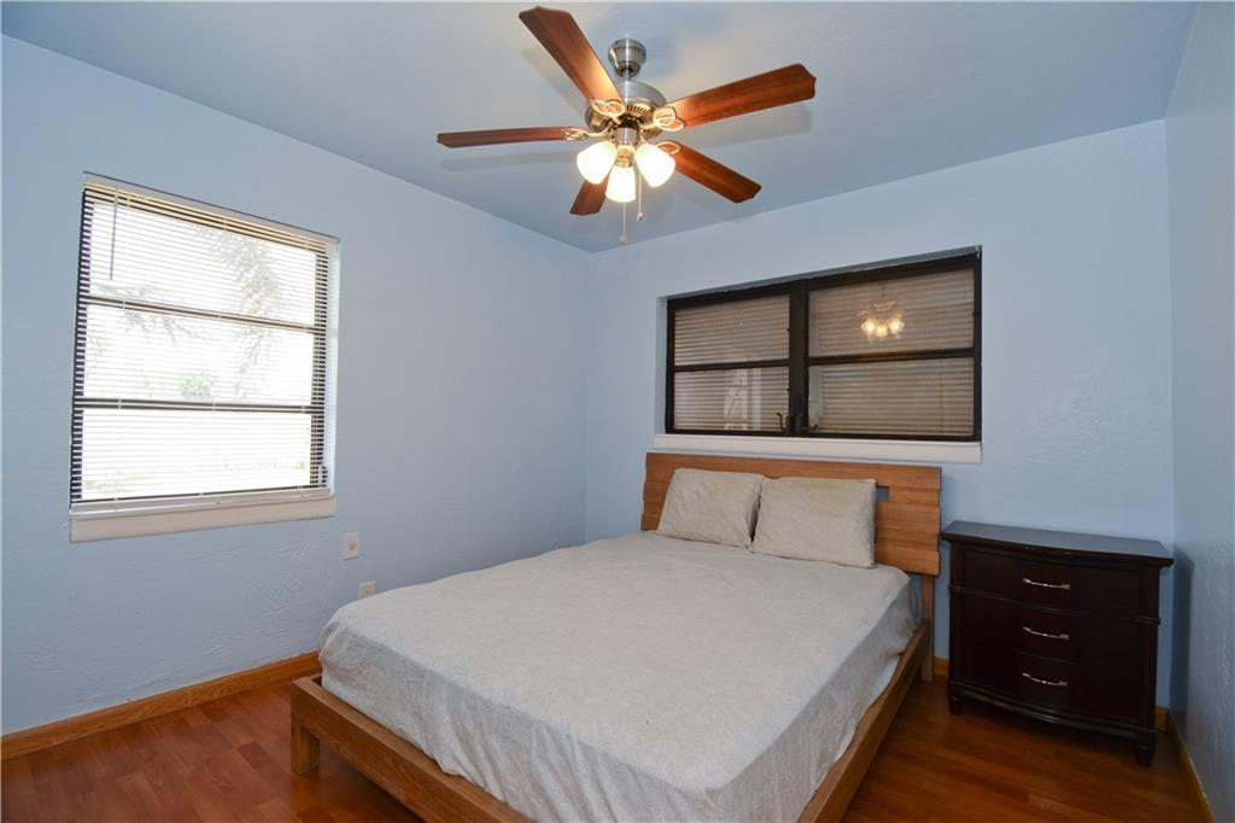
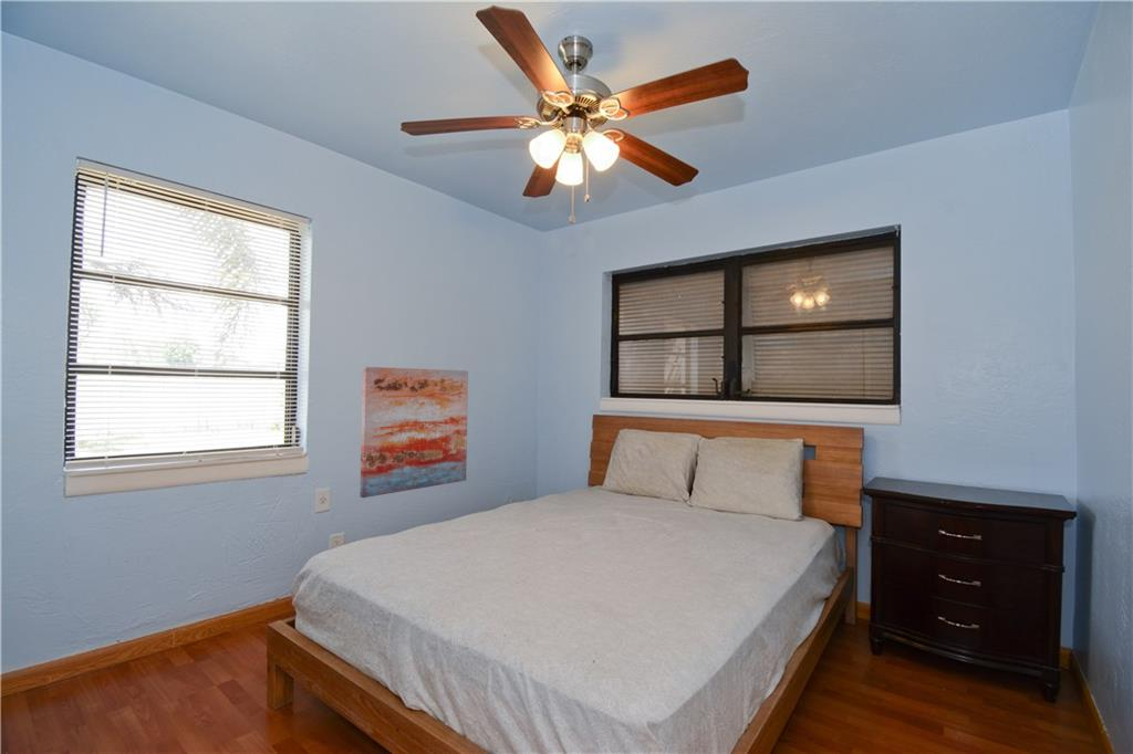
+ wall art (418, 428)
